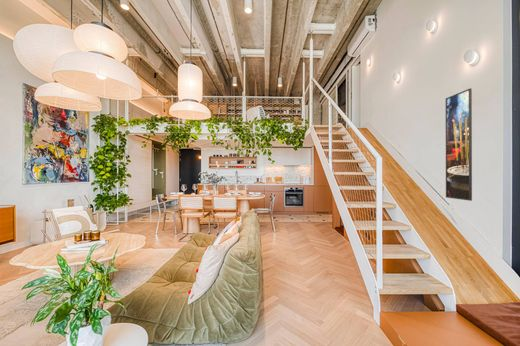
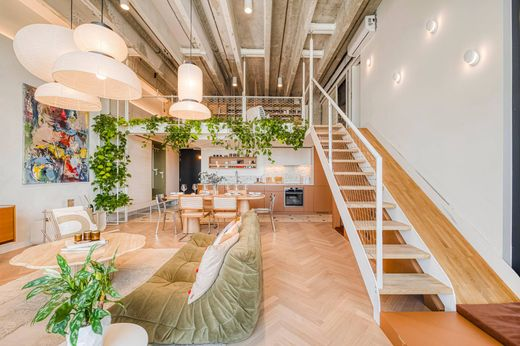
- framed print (457, 146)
